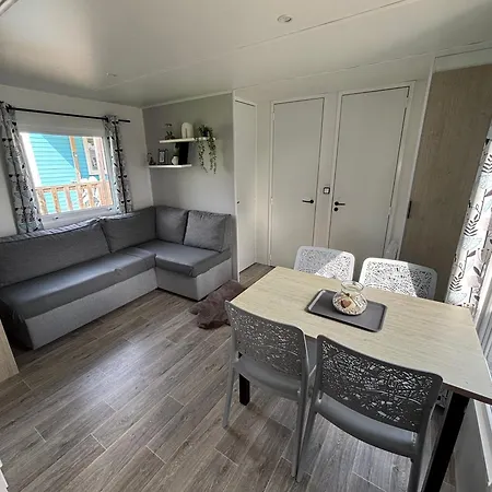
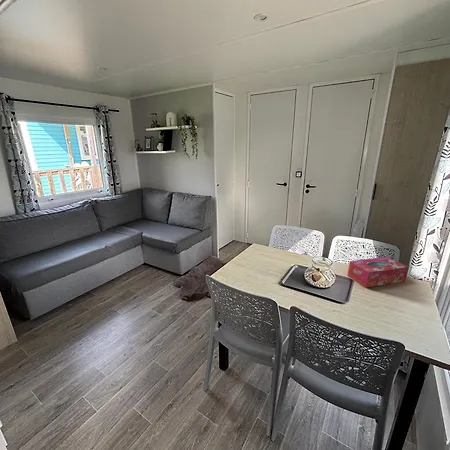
+ tissue box (376, 271)
